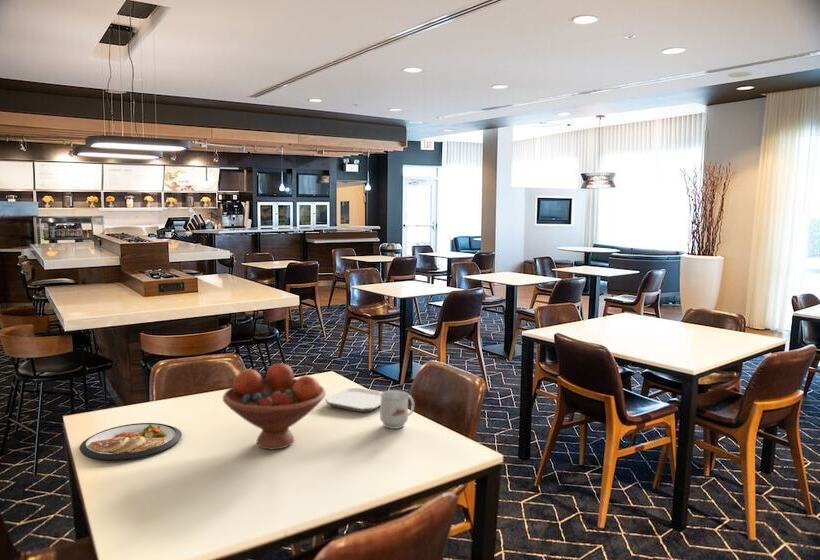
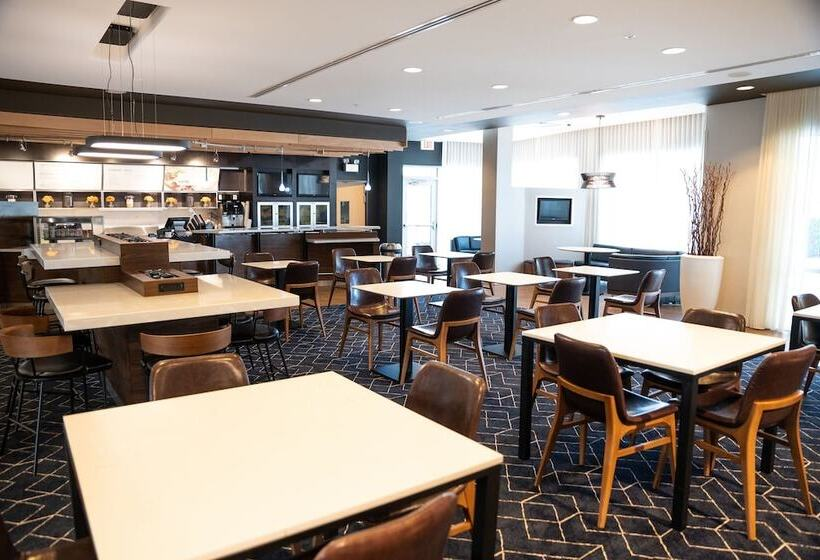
- dish (132, 438)
- plate (359, 400)
- mug (397, 409)
- fruit bowl (275, 407)
